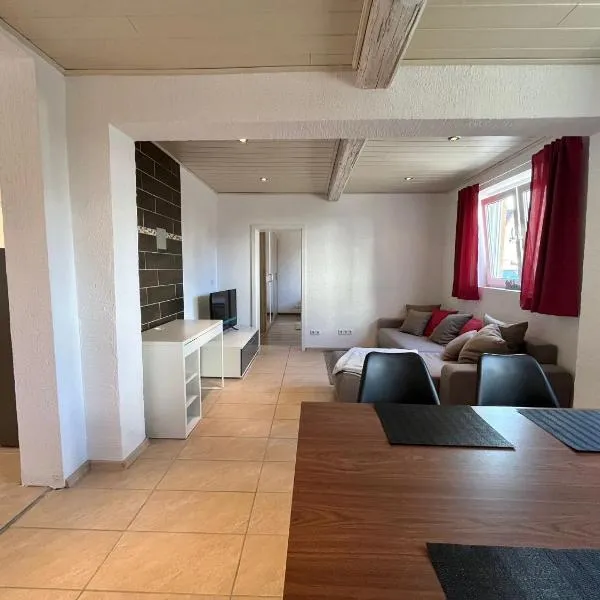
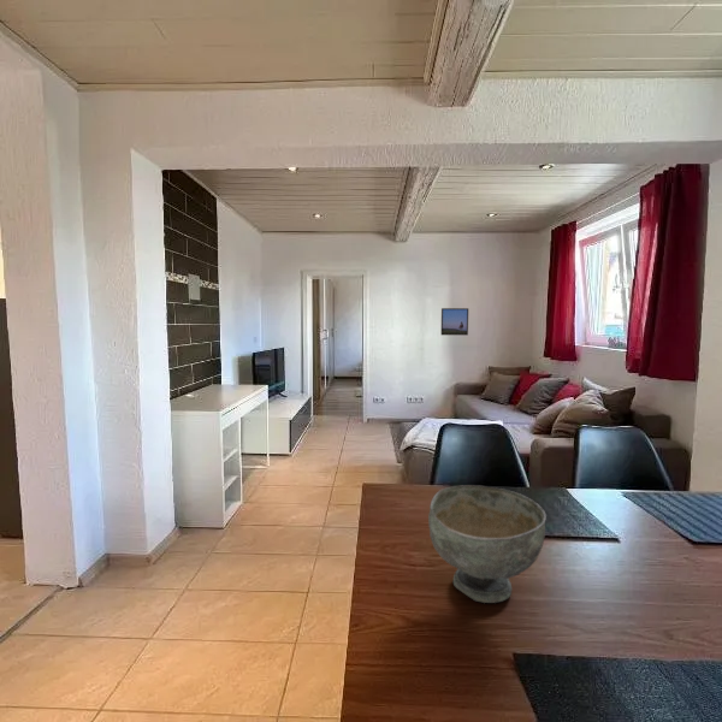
+ decorative bowl (484, 546)
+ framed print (454, 321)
